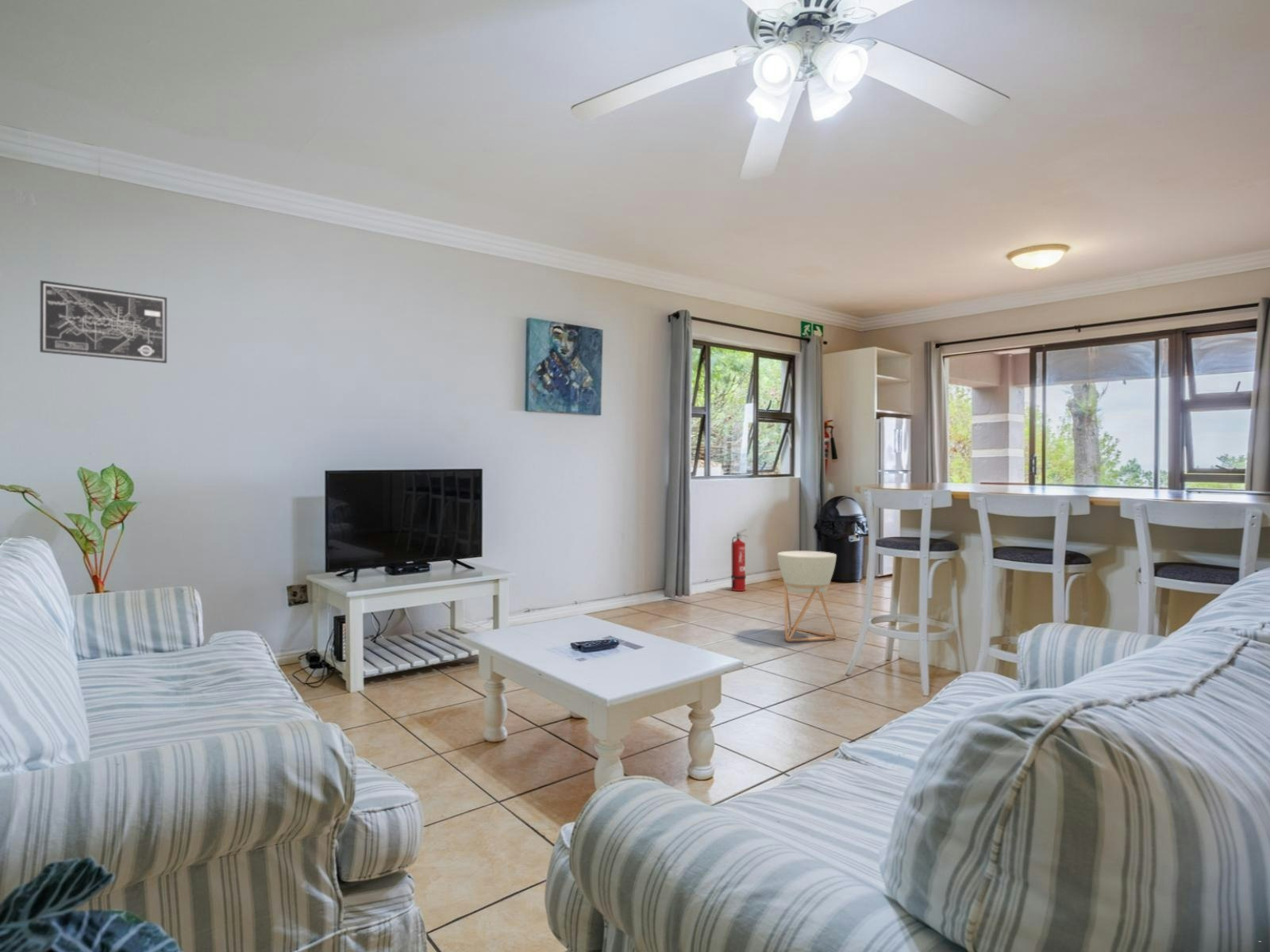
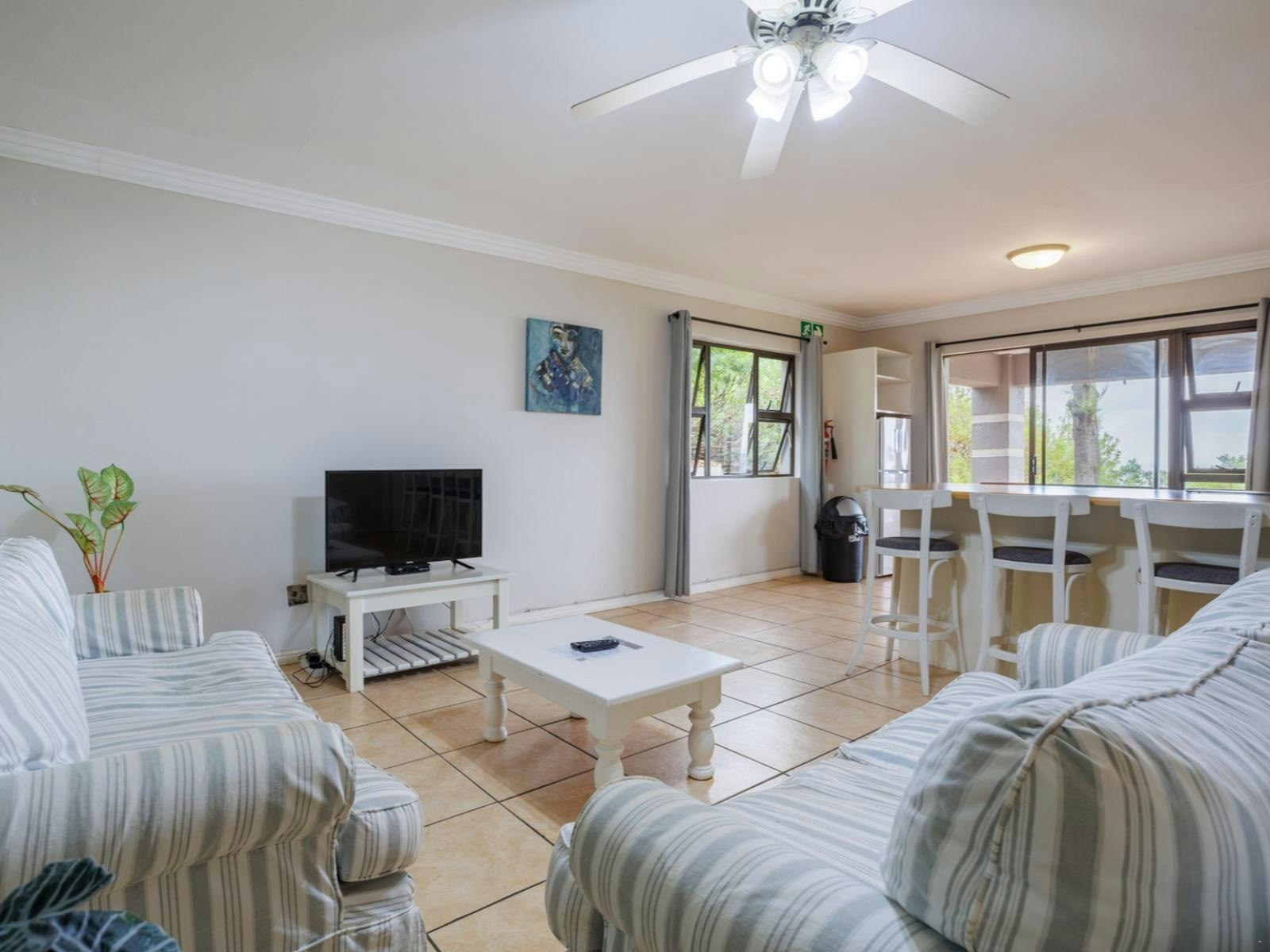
- wall art (106, 324)
- fire extinguisher (739, 559)
- planter (806, 593)
